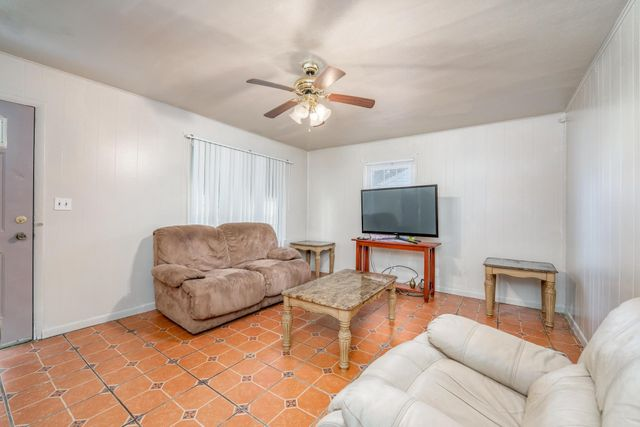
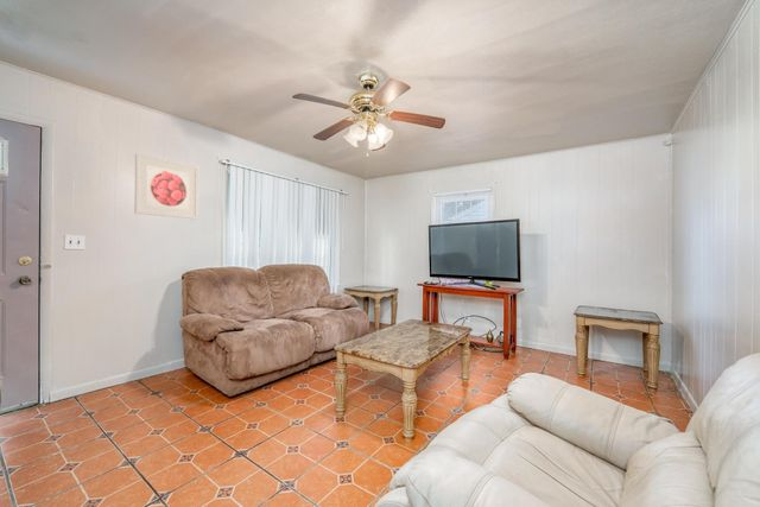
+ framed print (169, 188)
